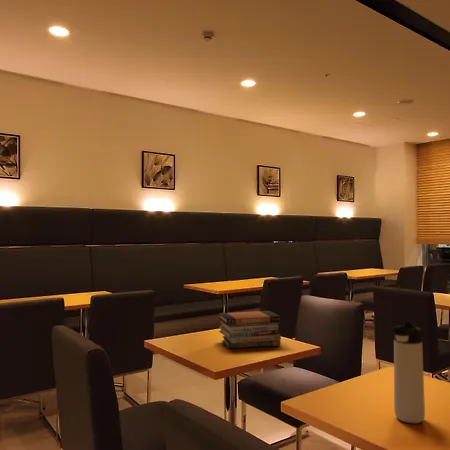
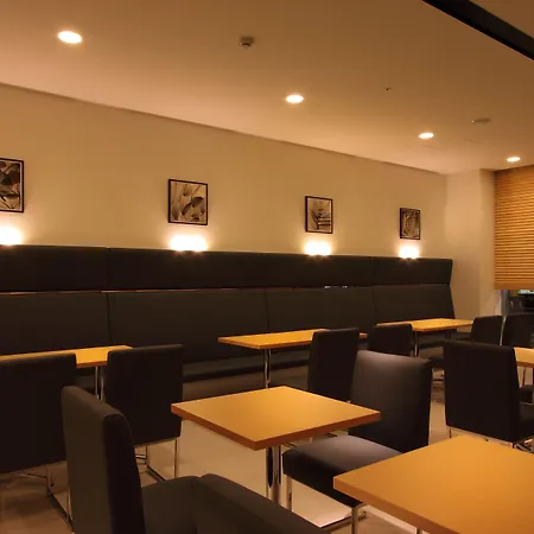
- book stack (249, 328)
- thermos bottle (406, 372)
